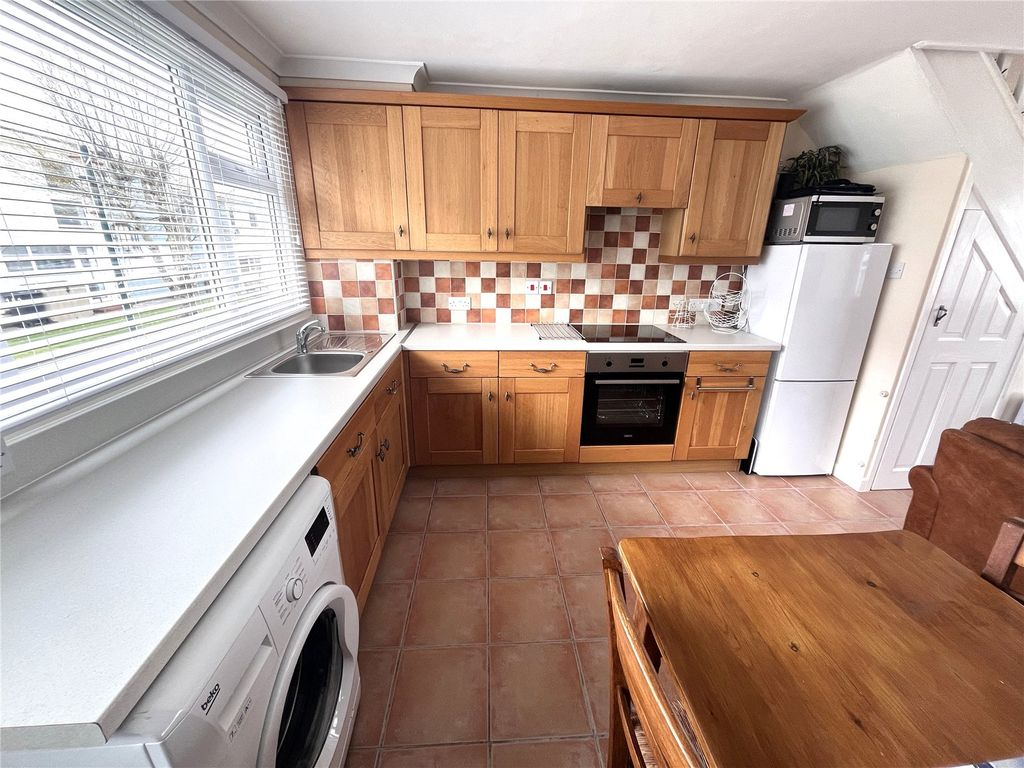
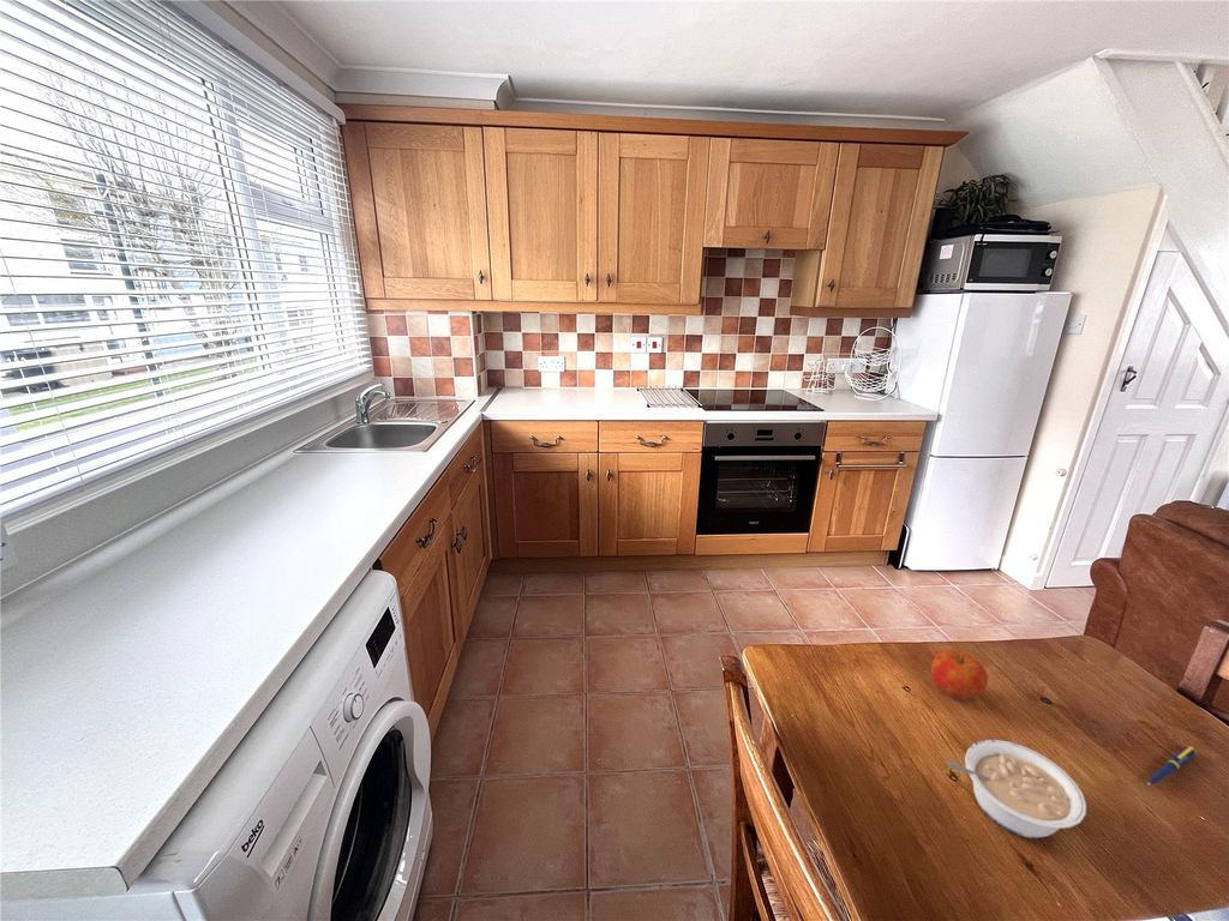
+ legume (1017, 791)
+ apple (958, 674)
+ pen (1170, 766)
